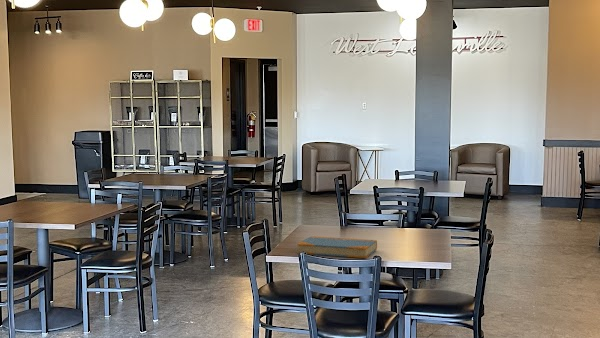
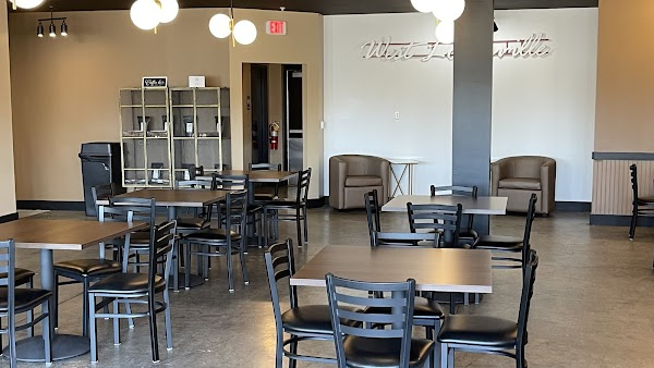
- book (337, 246)
